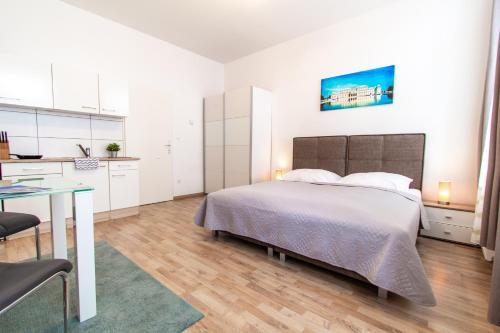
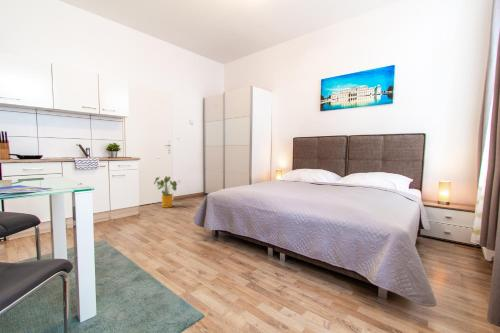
+ house plant (165, 191)
